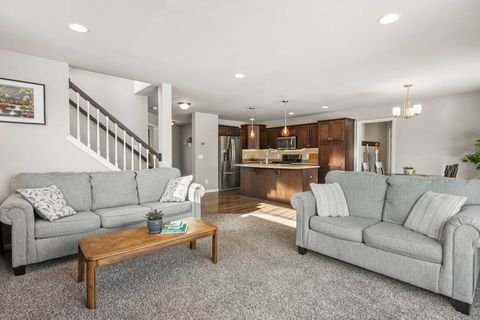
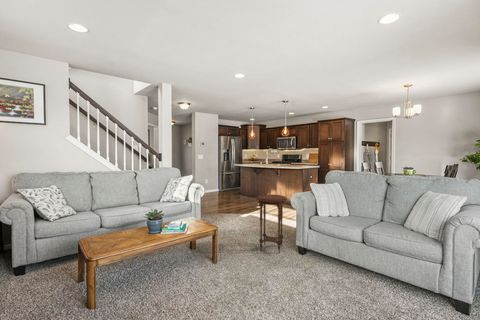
+ side table (278, 222)
